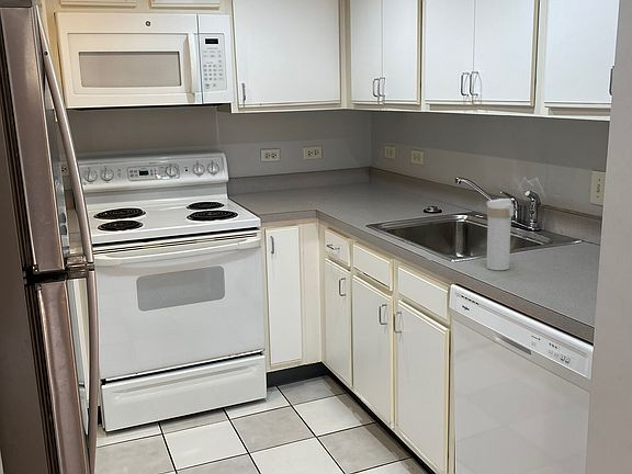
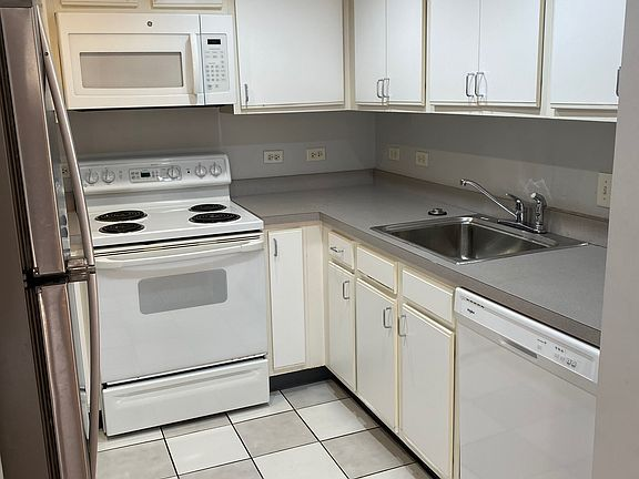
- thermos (499, 233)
